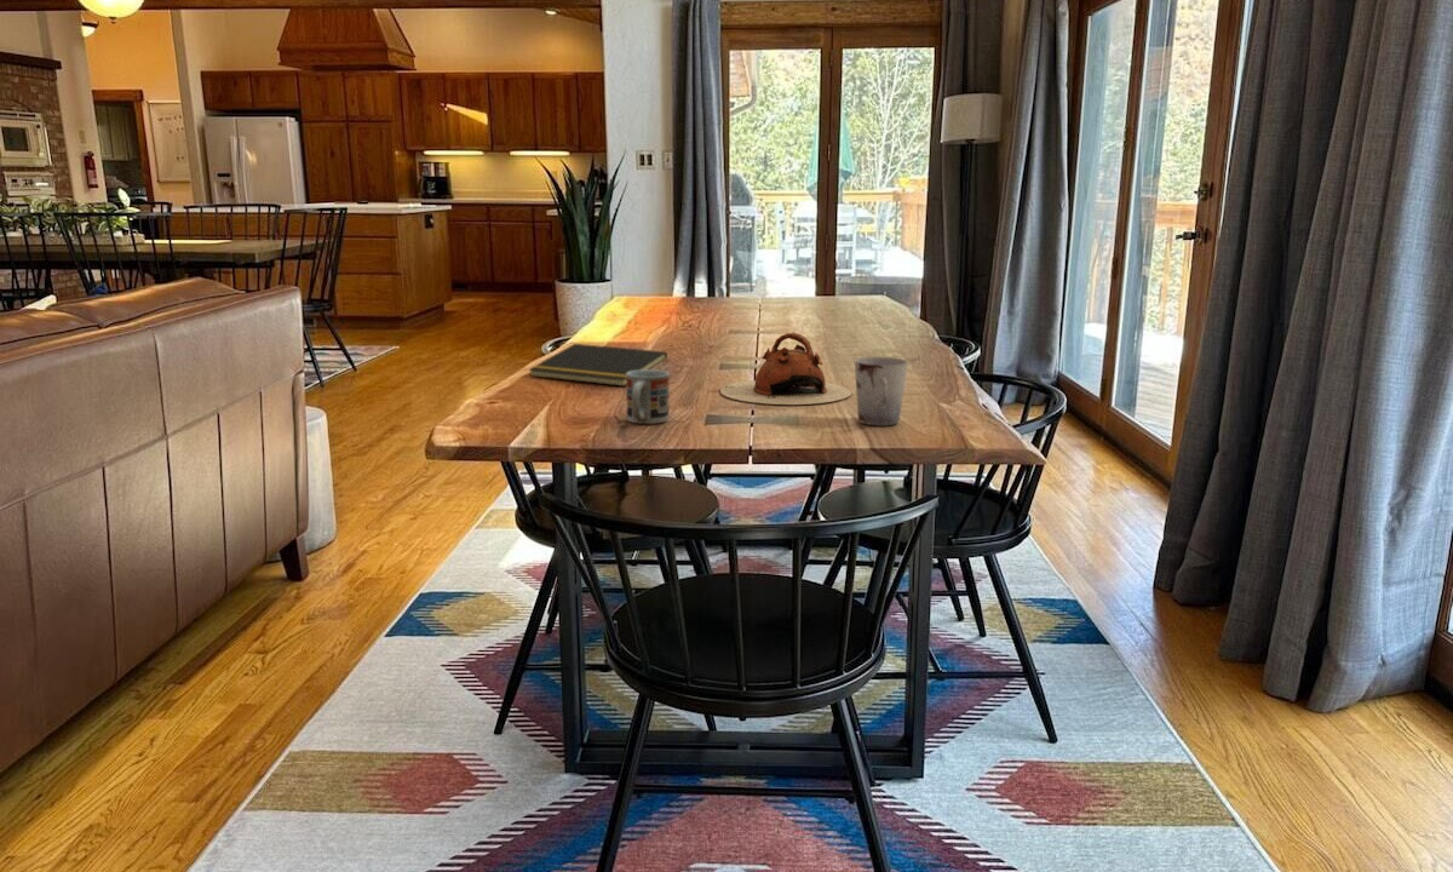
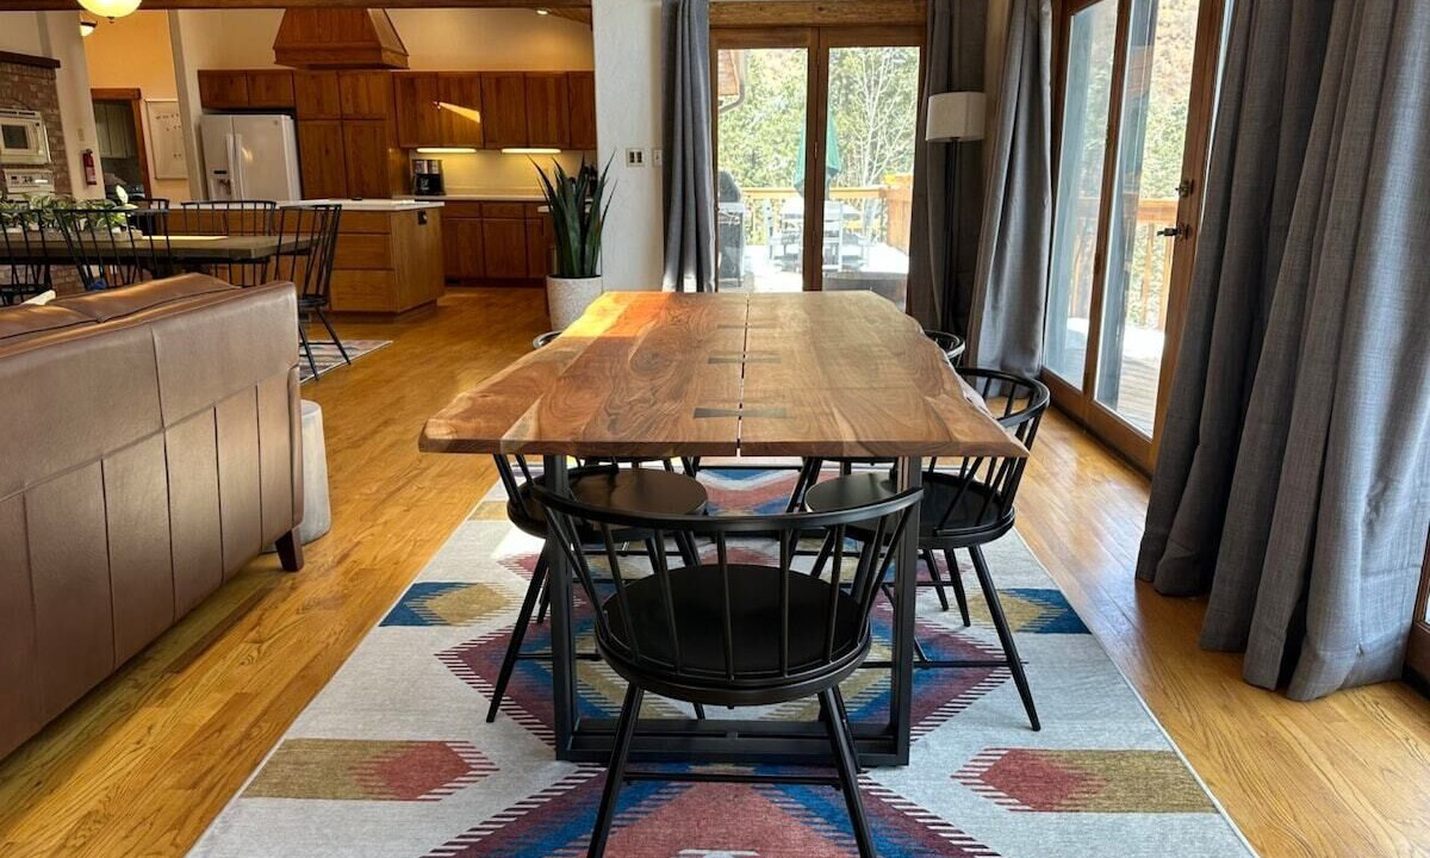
- teapot (785, 362)
- notepad (598, 363)
- cup (645, 397)
- cup (880, 392)
